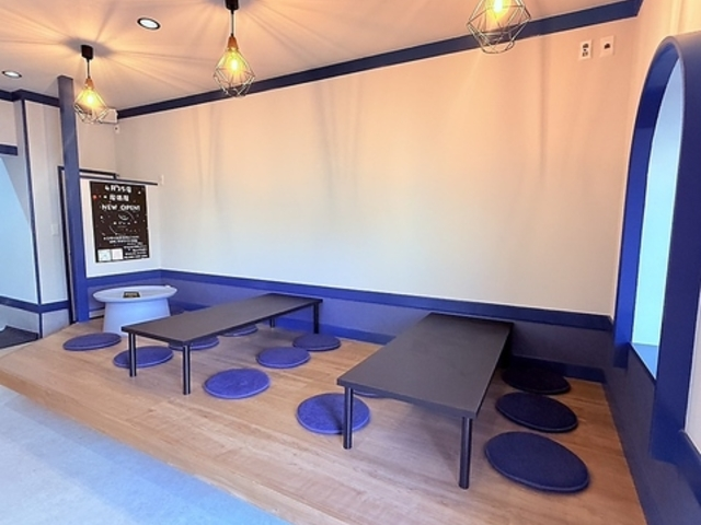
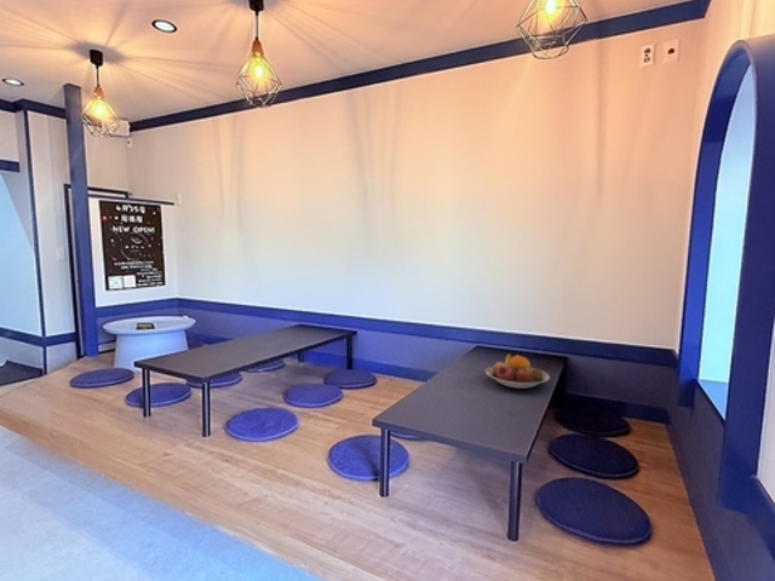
+ fruit bowl (516, 370)
